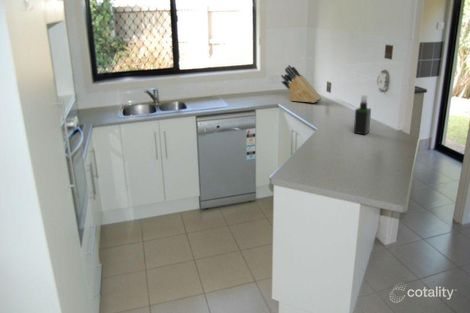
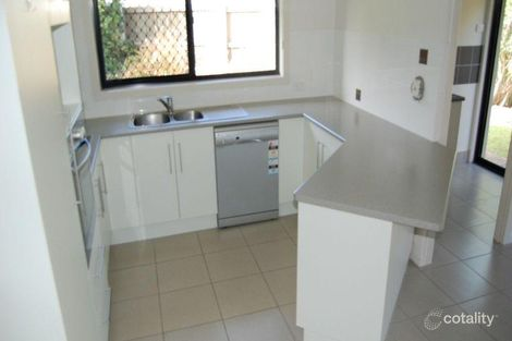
- knife block (301, 83)
- spray bottle (362, 114)
